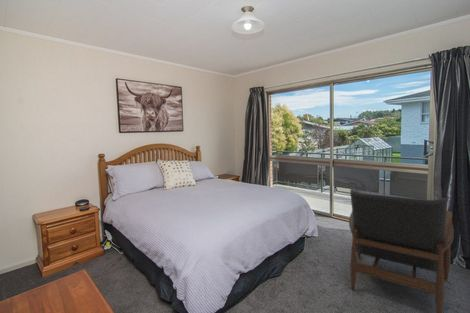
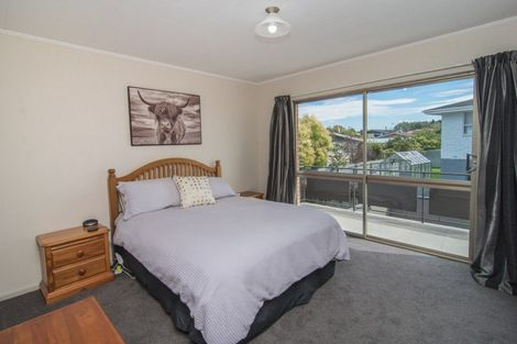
- armchair (396, 236)
